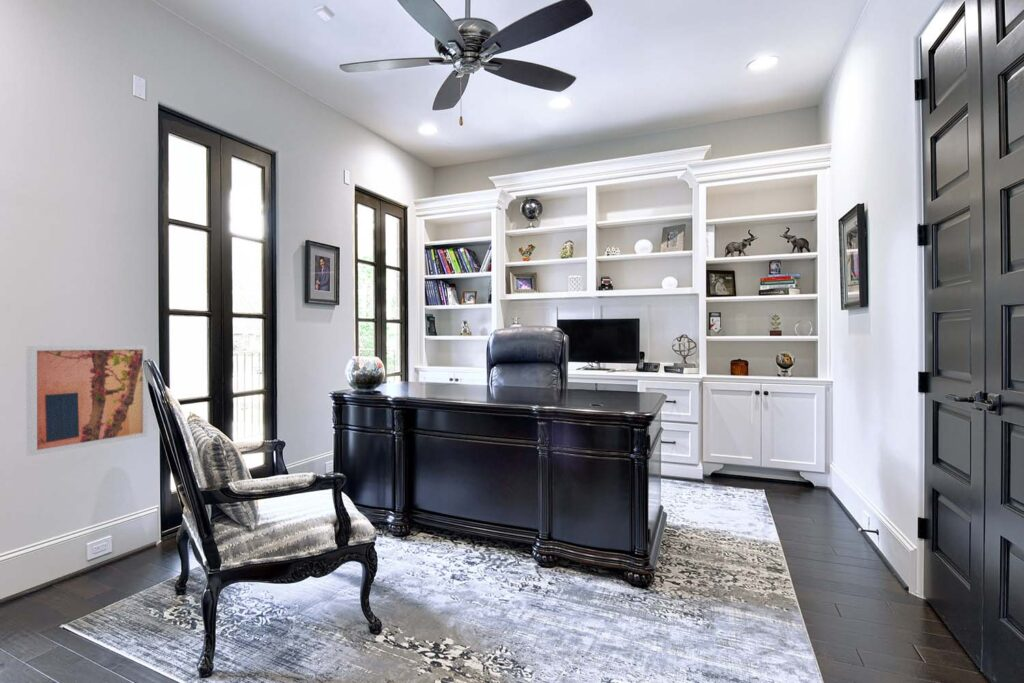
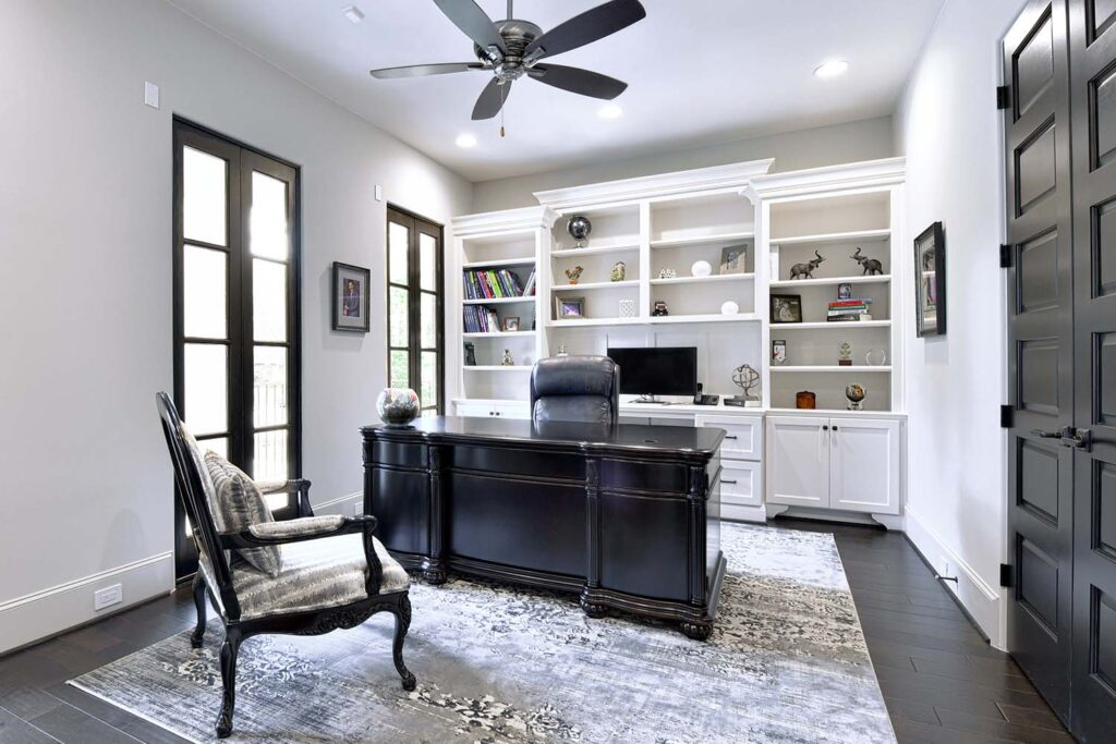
- wall art (92, 395)
